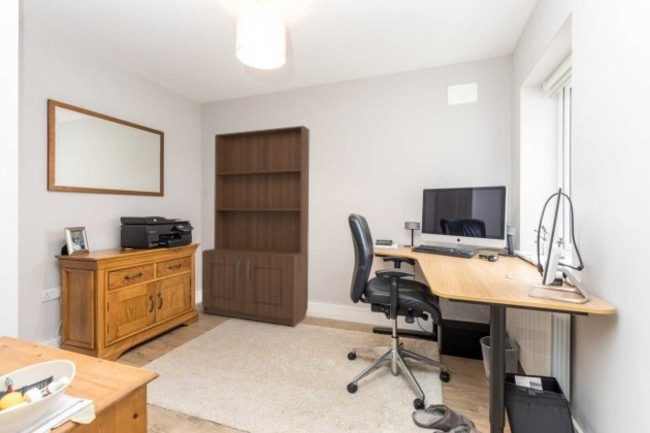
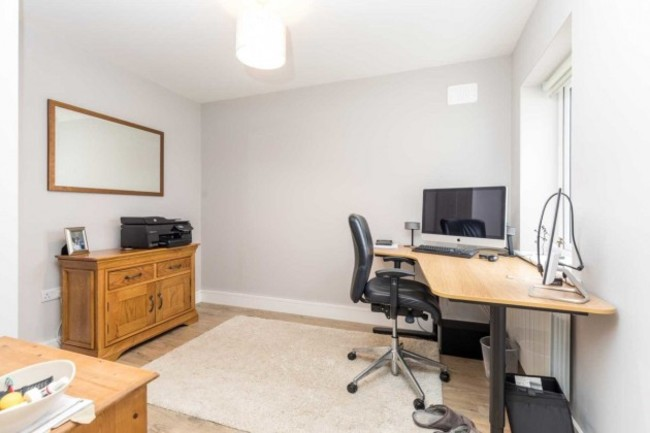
- bookshelf (254, 222)
